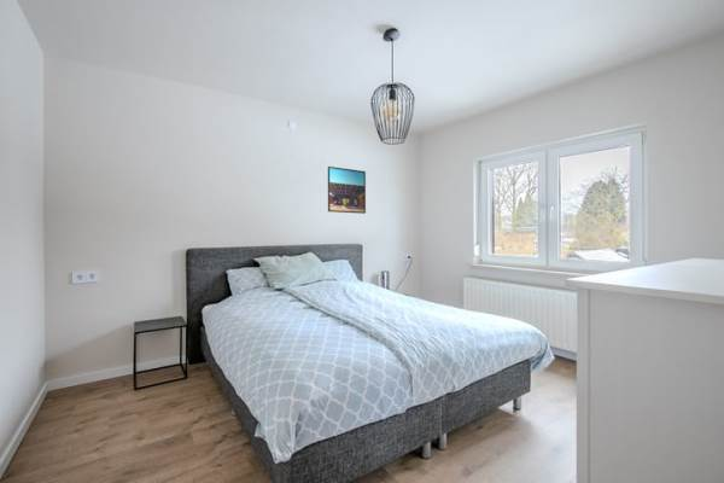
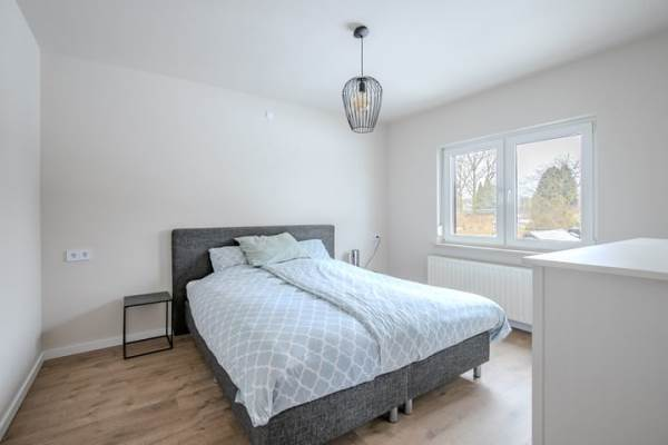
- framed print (346, 191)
